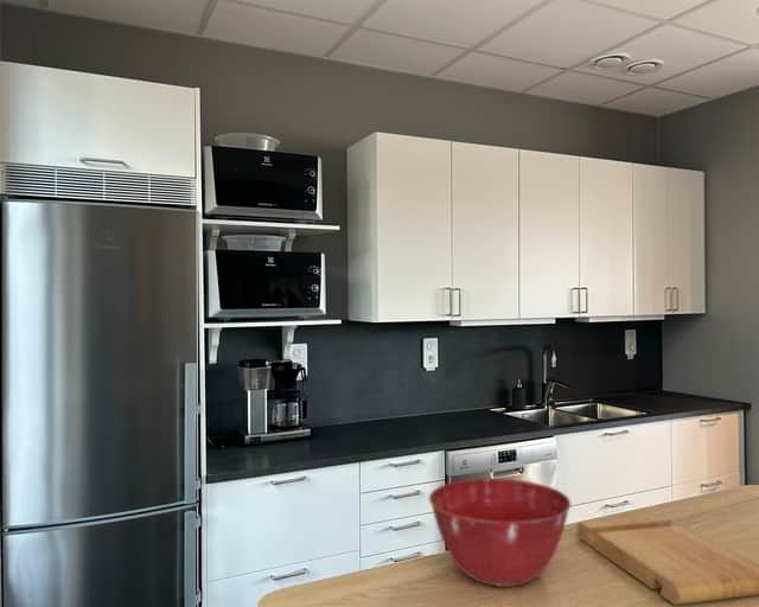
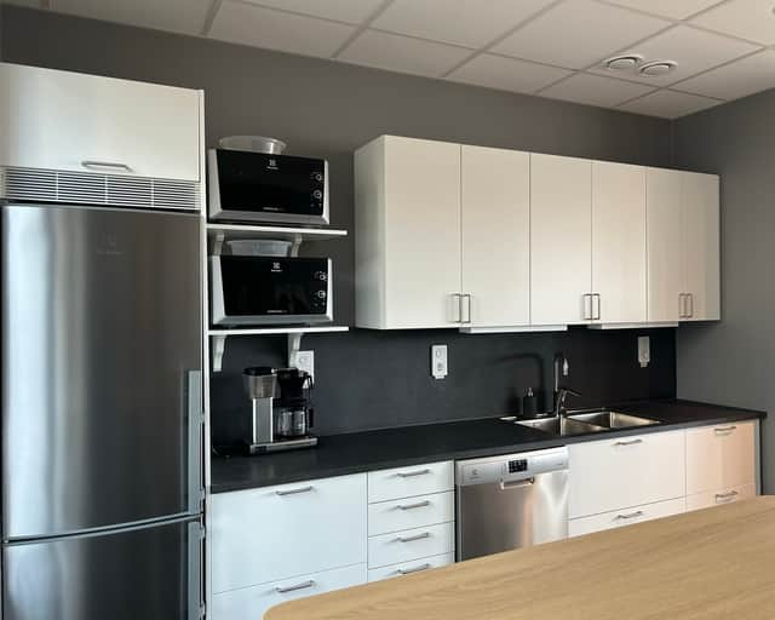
- cutting board (666, 554)
- mixing bowl (498, 533)
